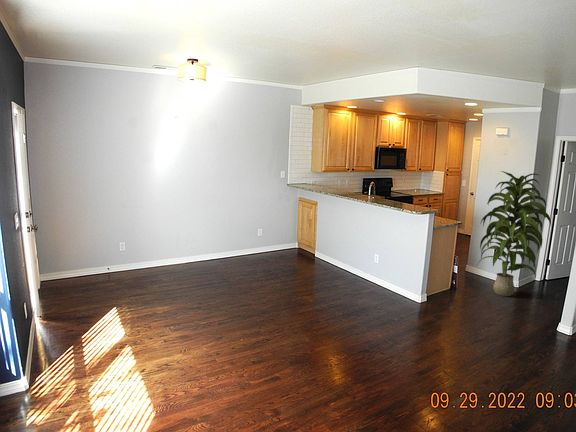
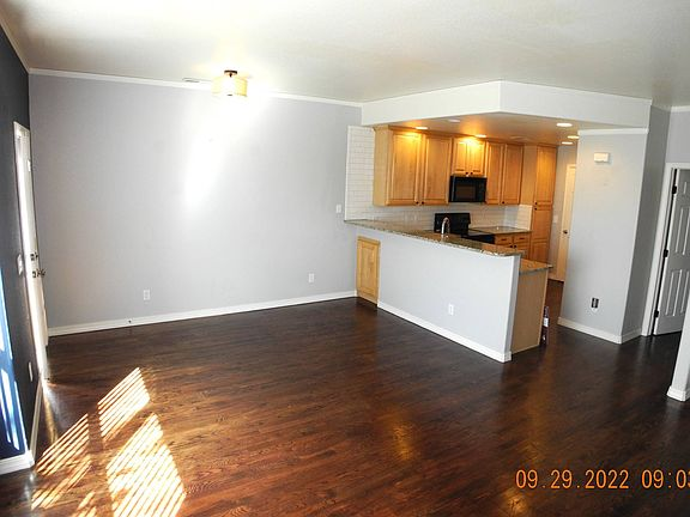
- indoor plant (512, 234)
